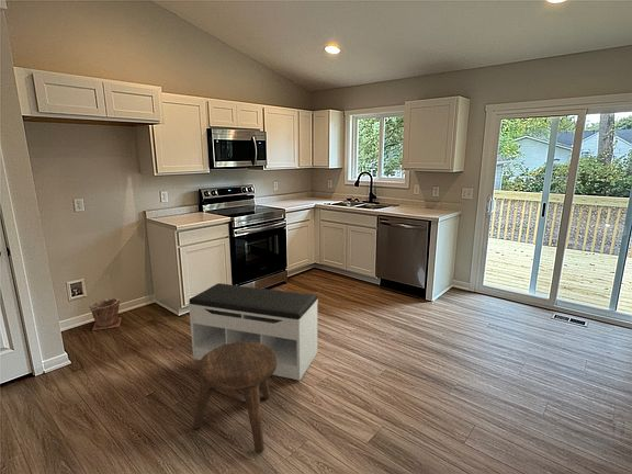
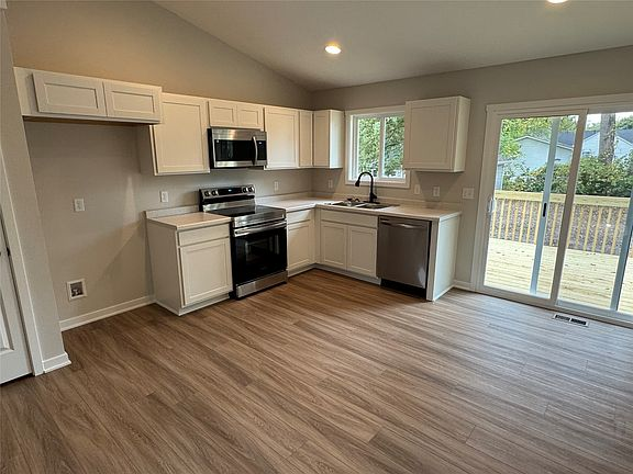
- stool (244, 393)
- bench (255, 326)
- plant pot (105, 313)
